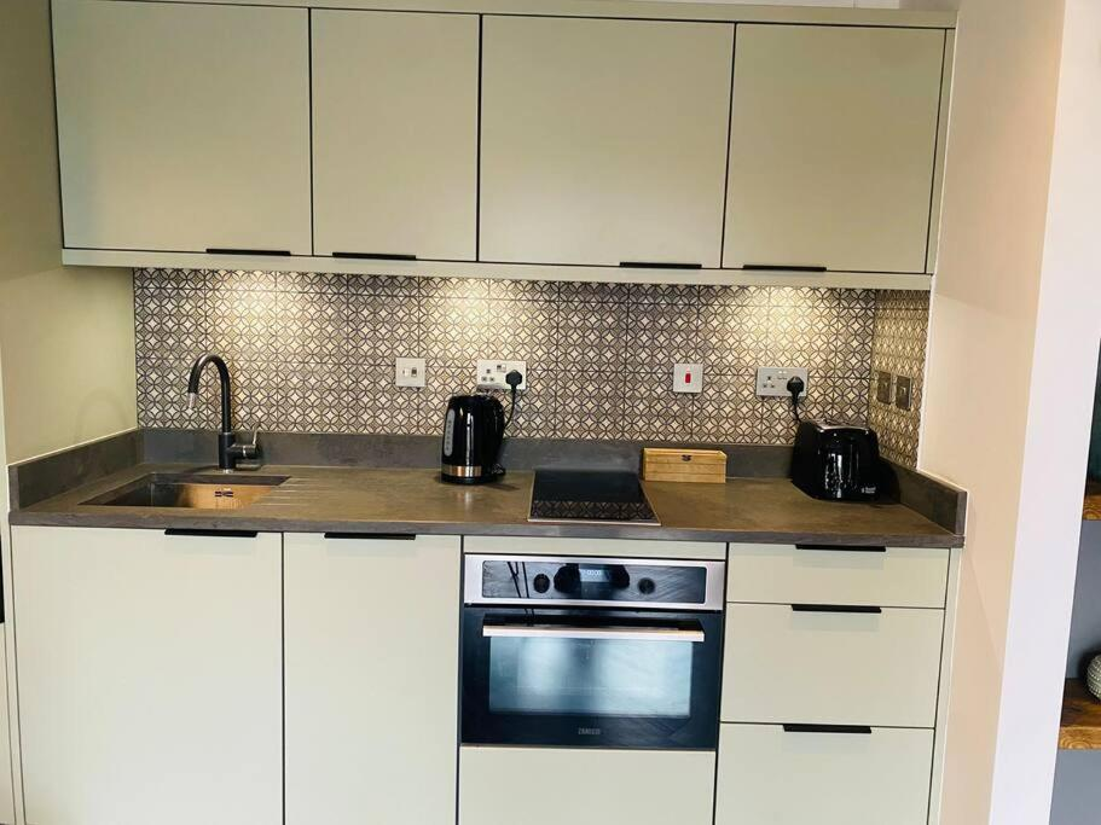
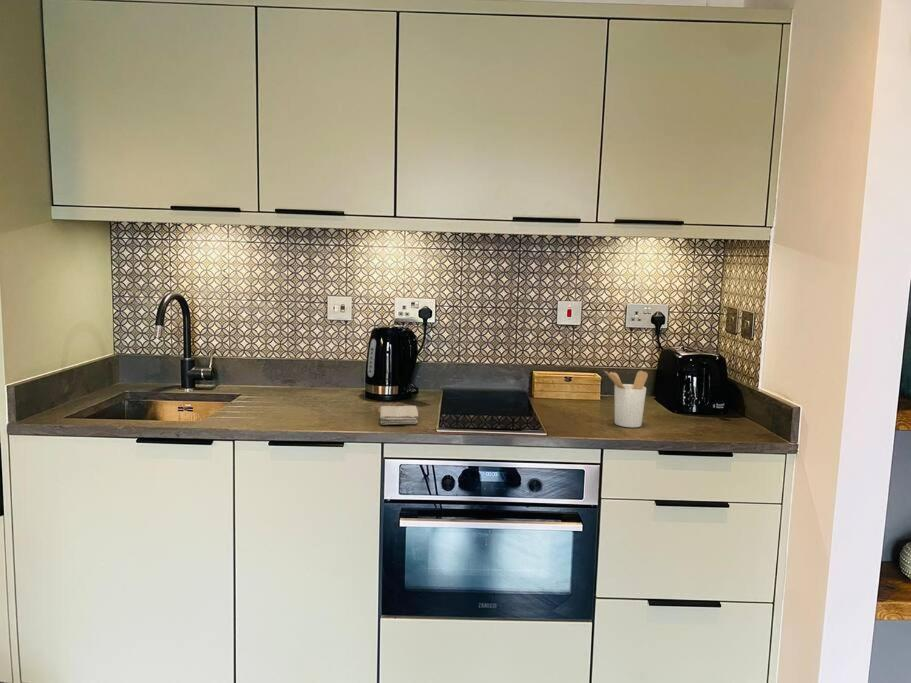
+ washcloth (398, 413)
+ utensil holder (623, 396)
